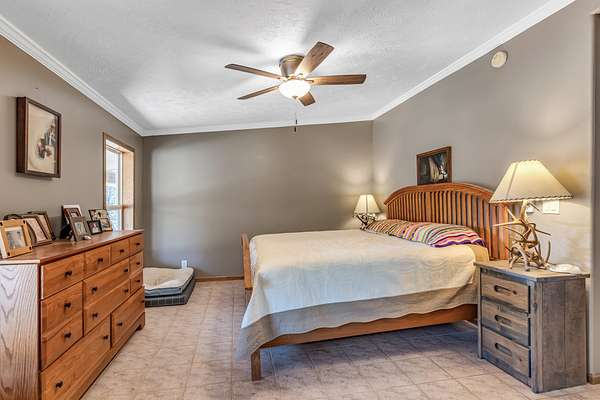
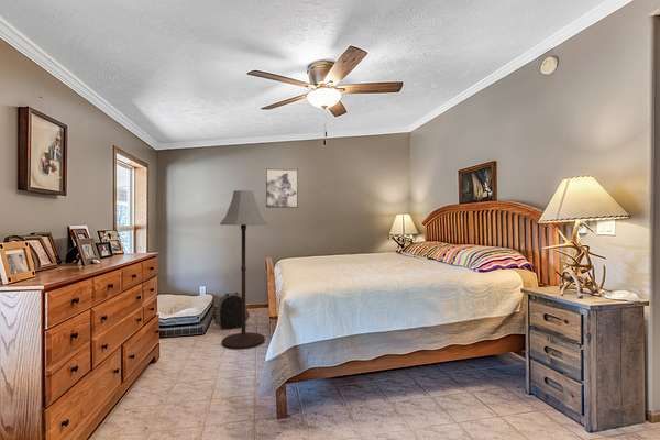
+ floor lamp (243, 266)
+ backpack (231, 309)
+ wall art (282, 188)
